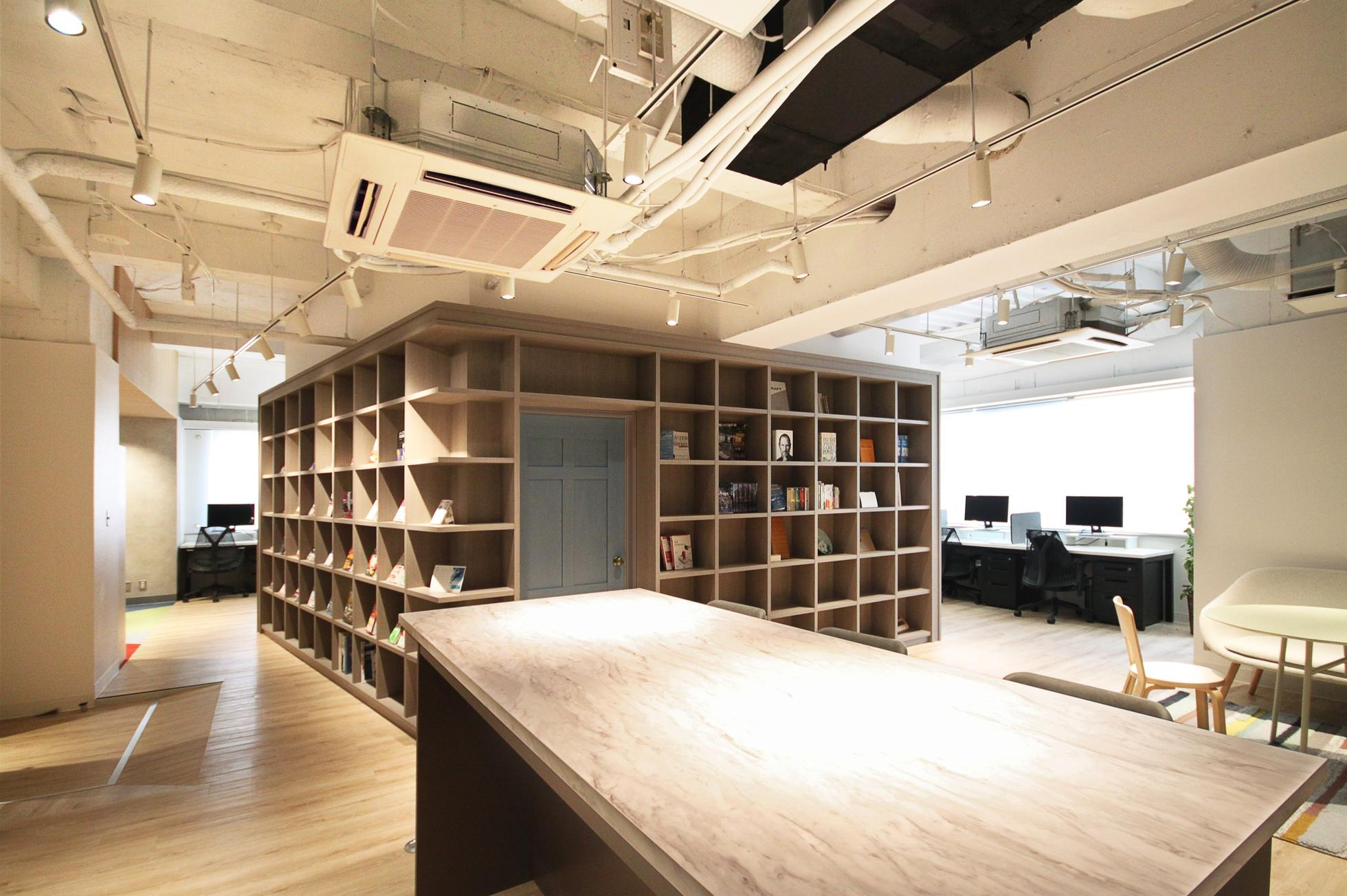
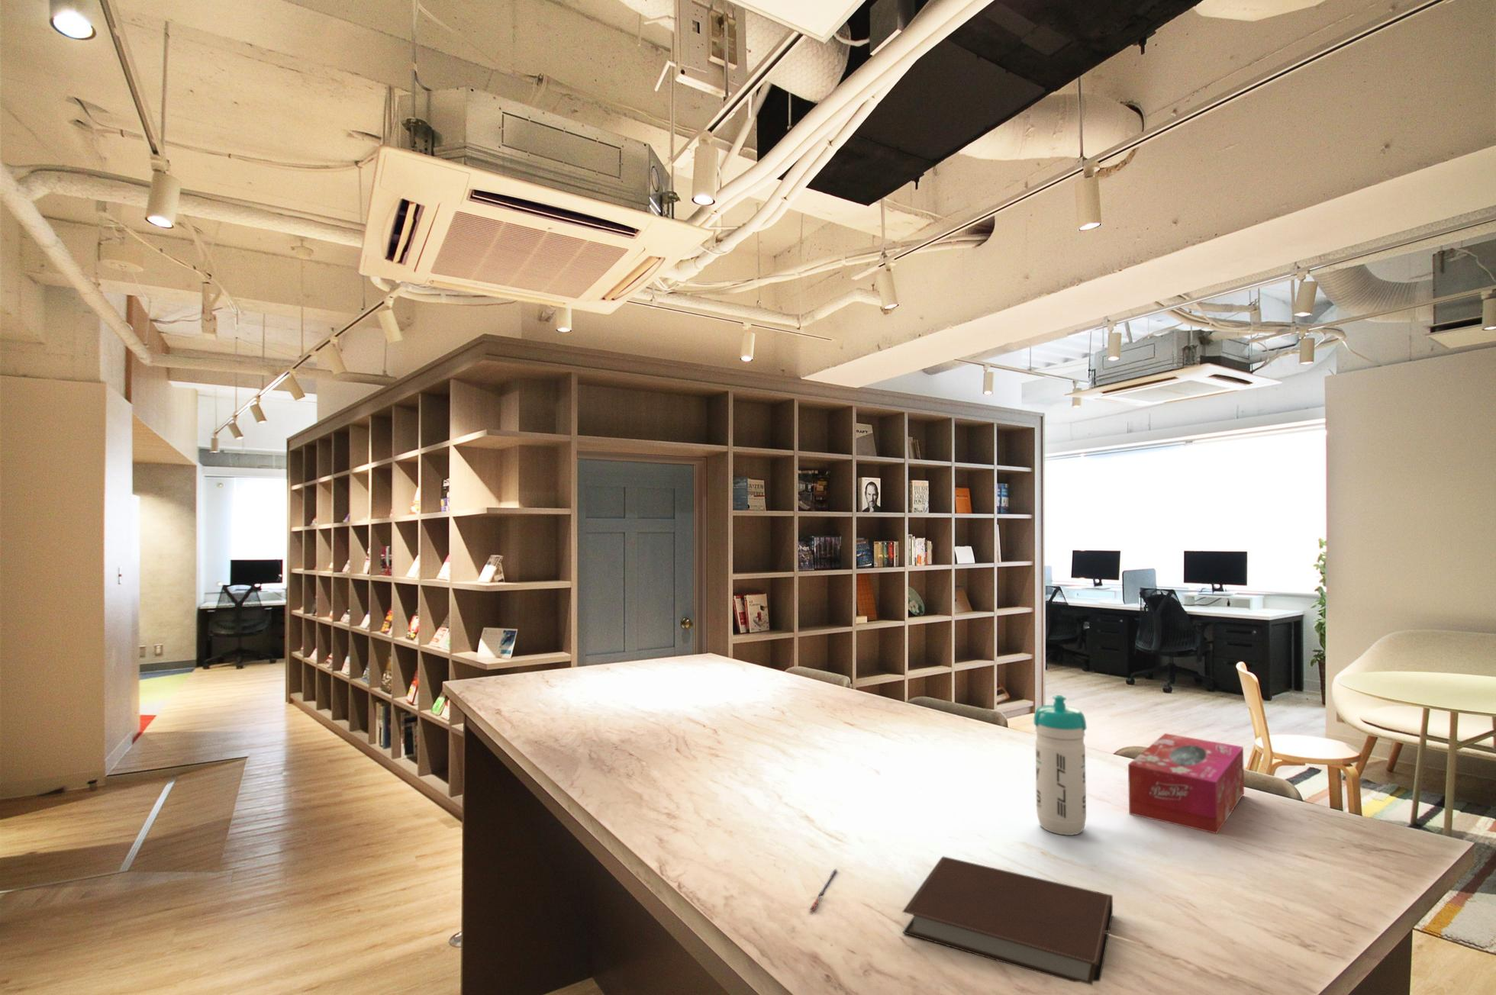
+ water bottle (1061, 761)
+ tissue box (1187, 780)
+ notebook (1010, 913)
+ pen (824, 887)
